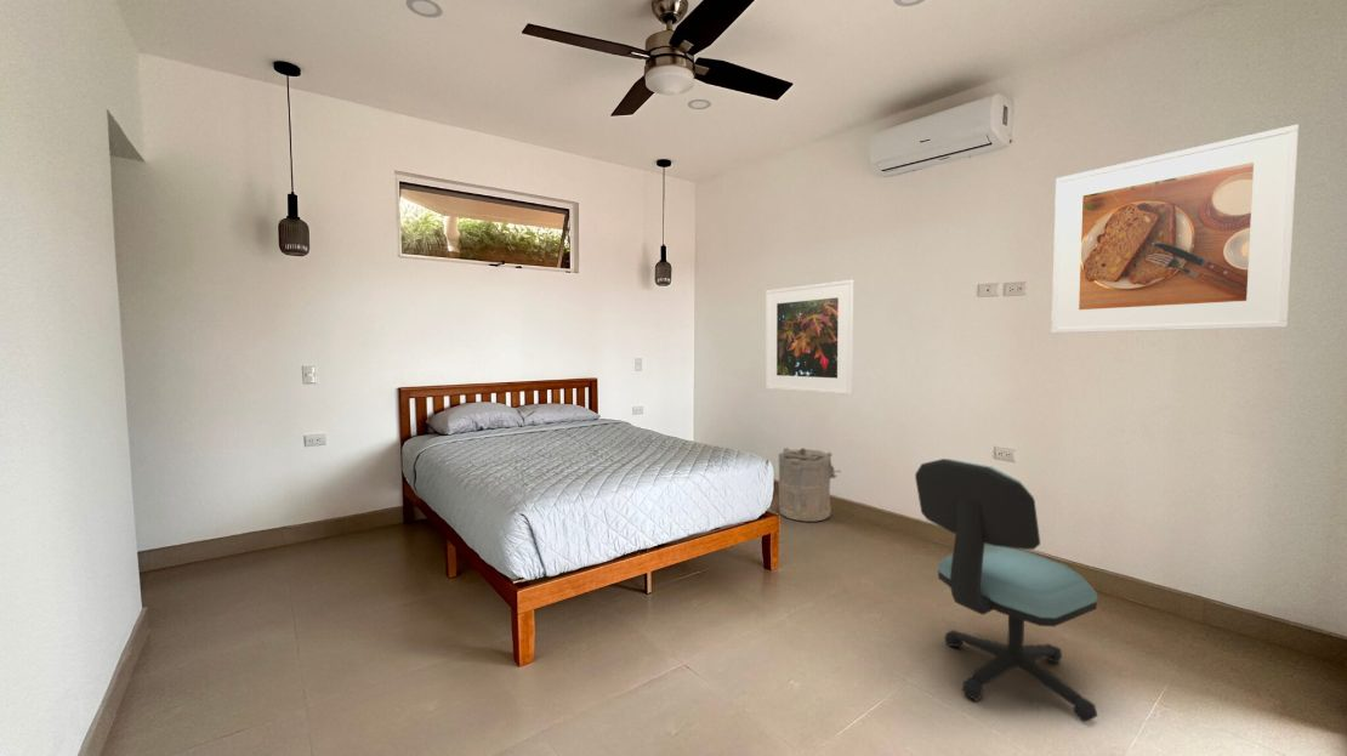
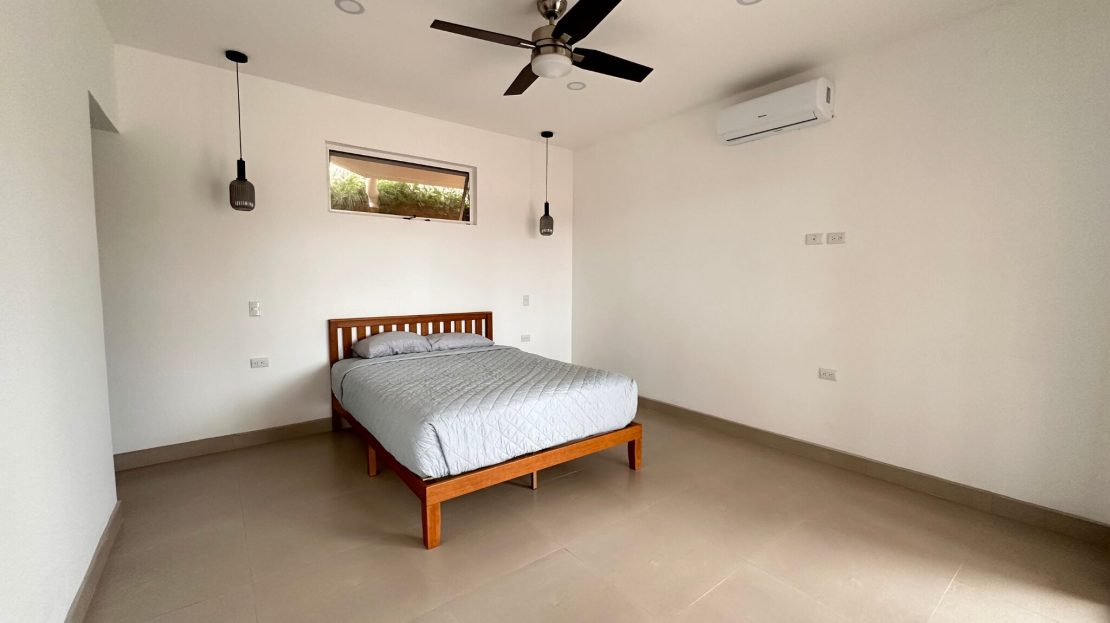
- office chair (1011, 568)
- laundry hamper (802, 479)
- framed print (1158, 243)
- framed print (806, 339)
